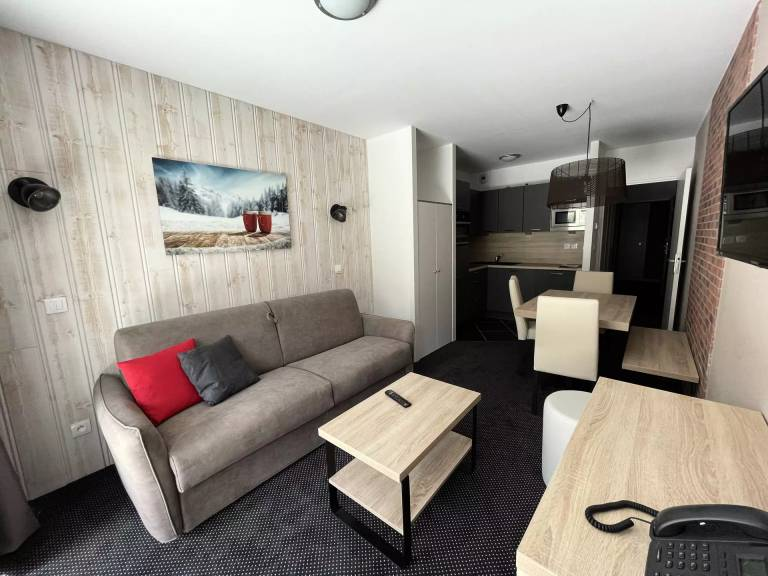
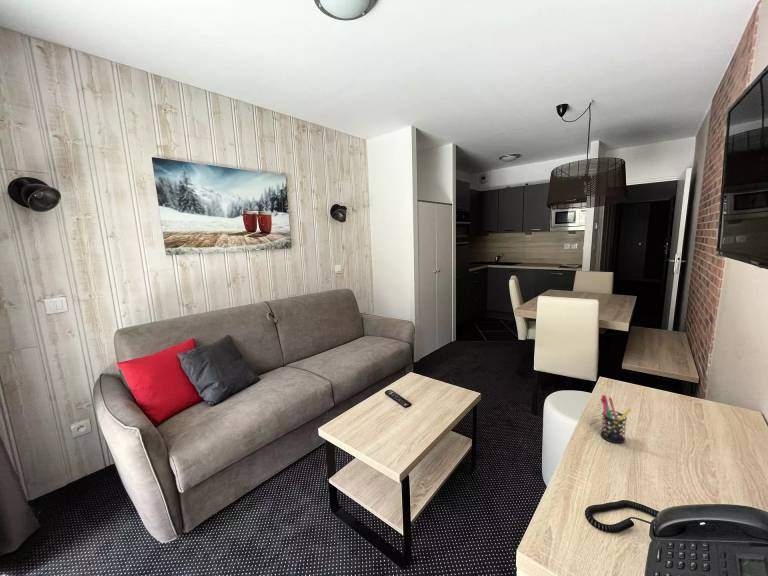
+ pen holder (611, 418)
